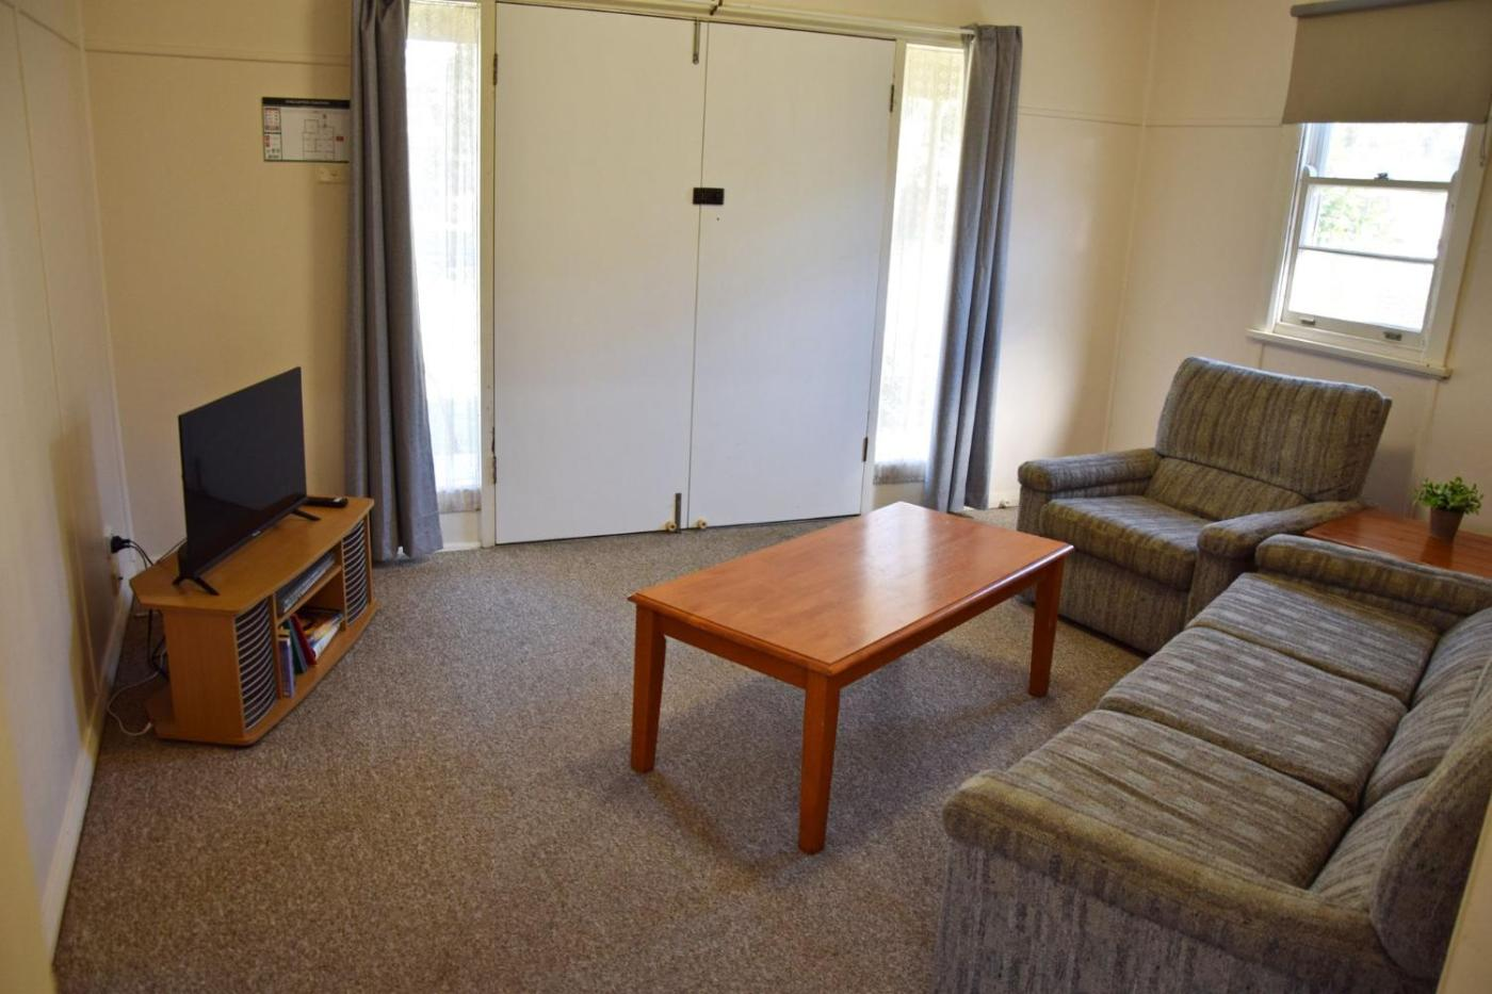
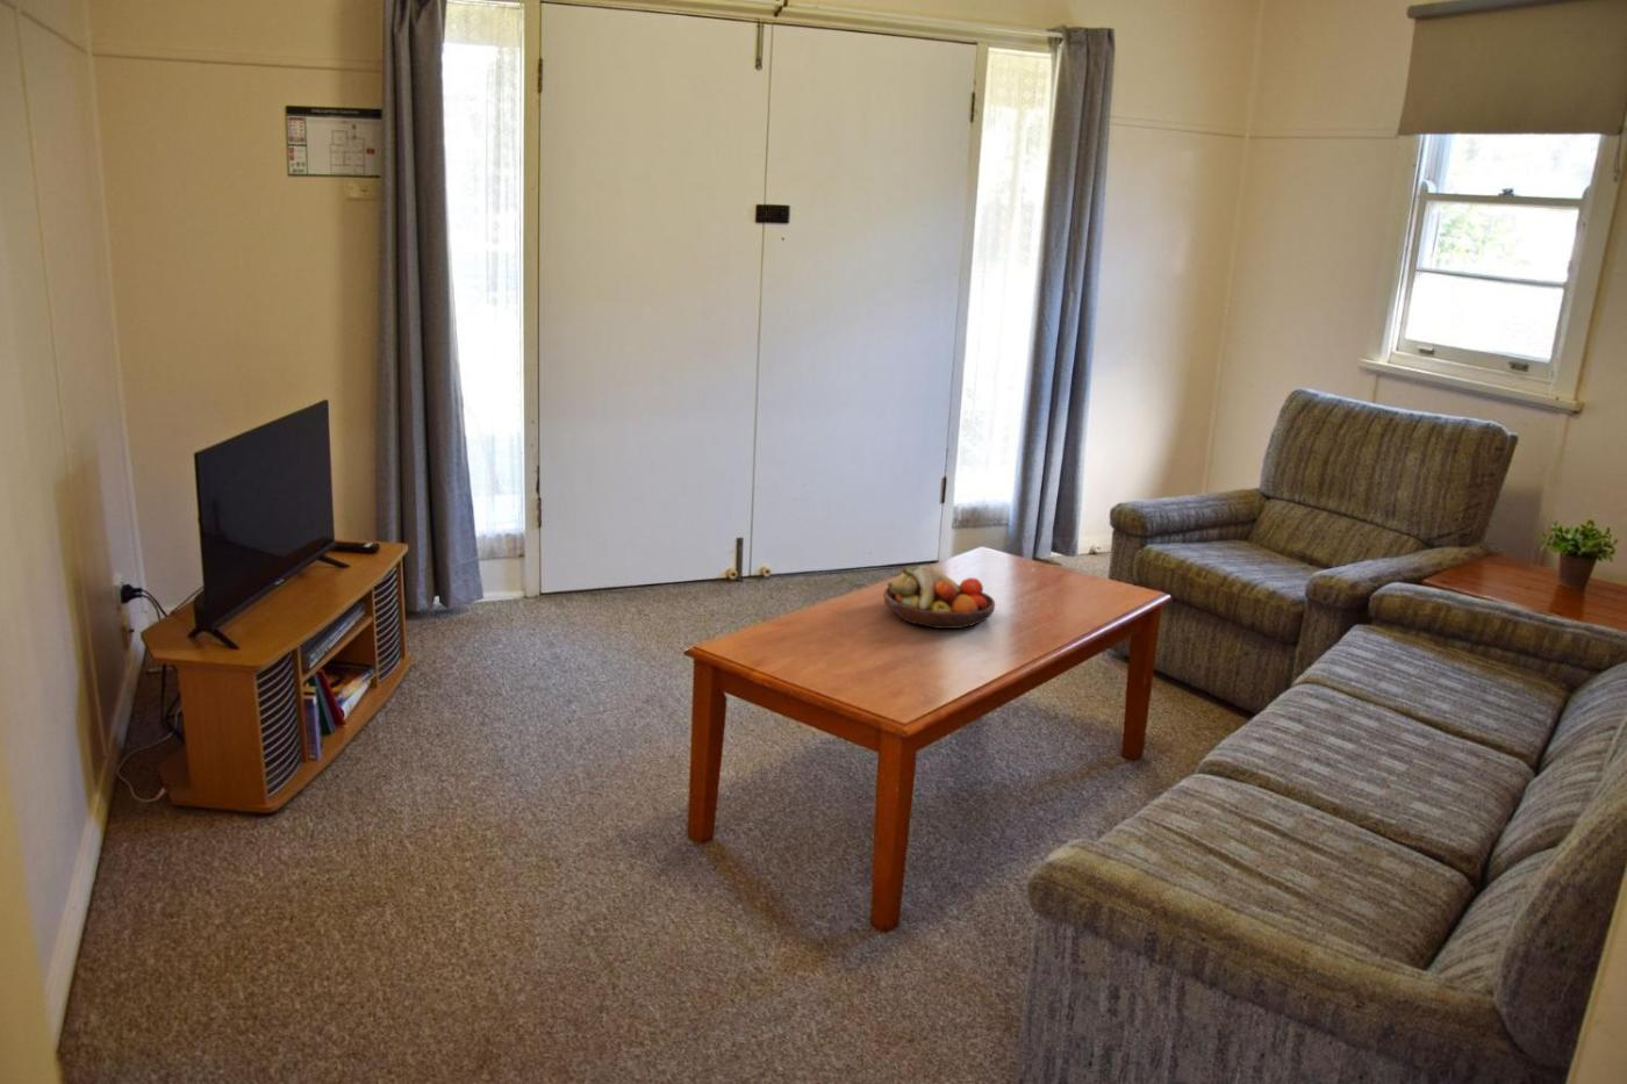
+ fruit bowl (939, 593)
